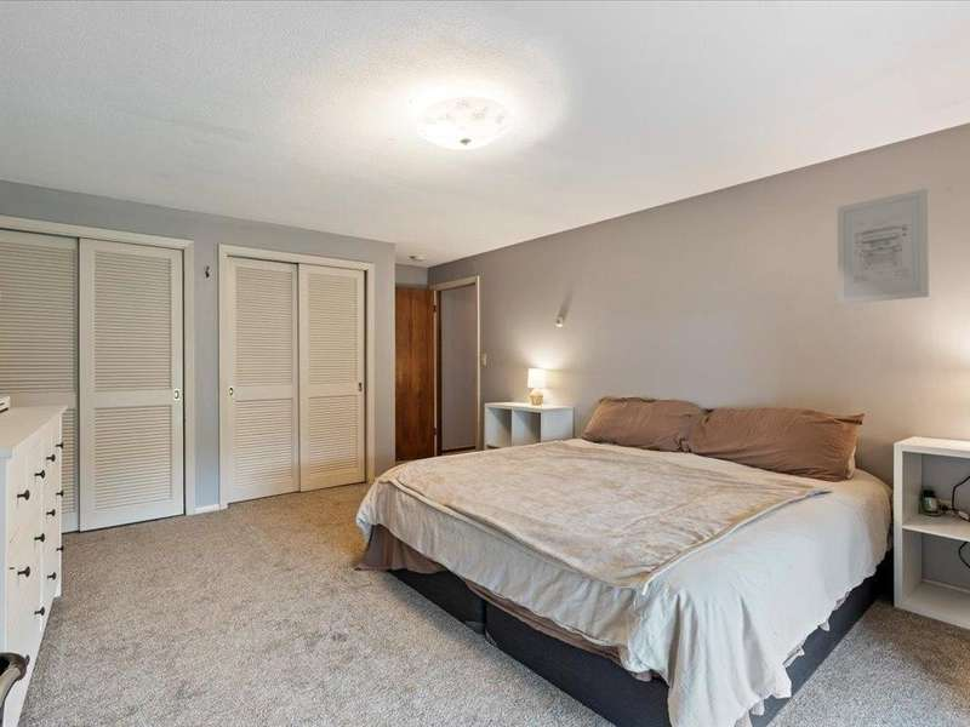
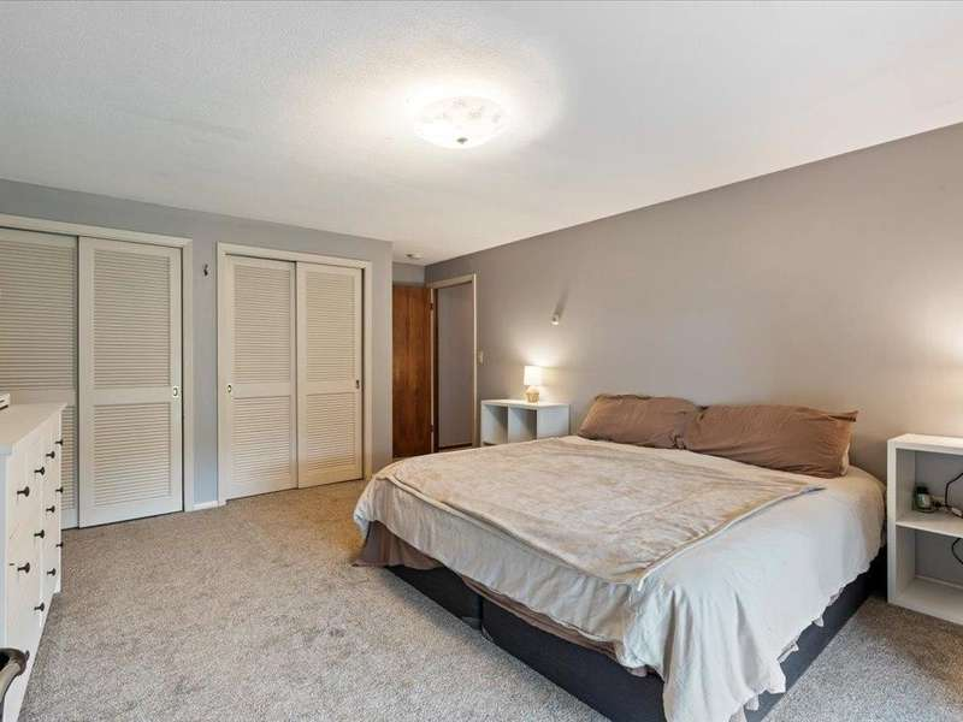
- wall art (880, 250)
